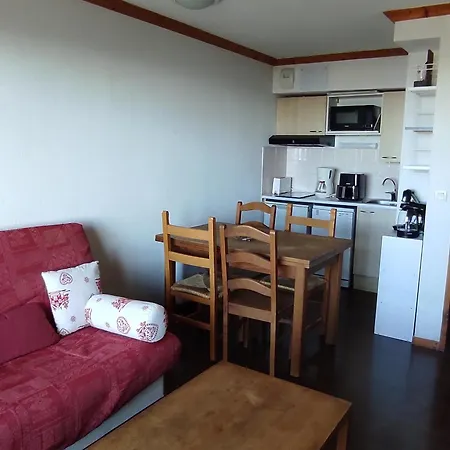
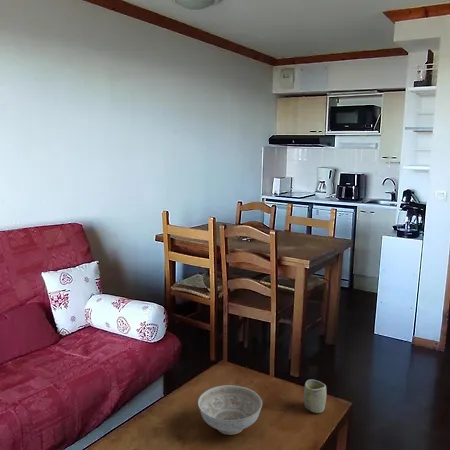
+ decorative bowl (229, 414)
+ cup (315, 396)
